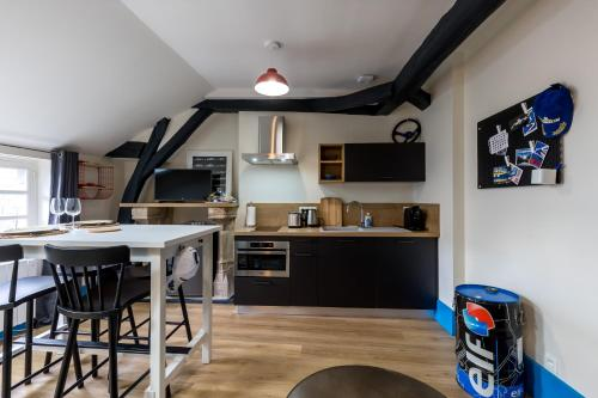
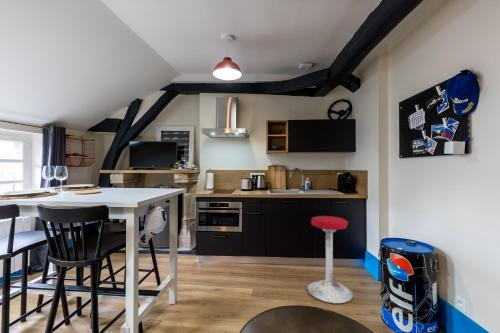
+ stool (329, 254)
